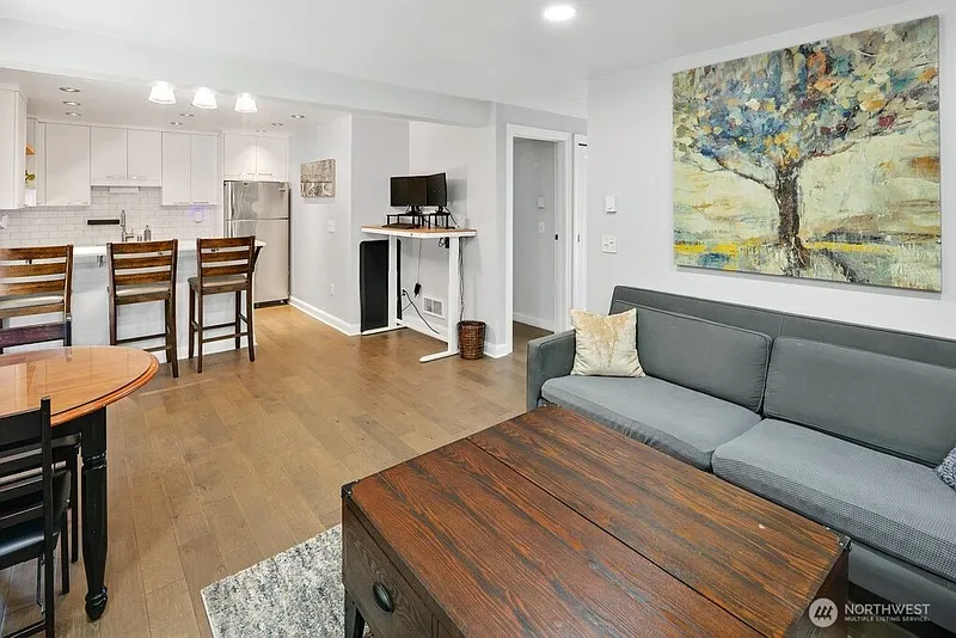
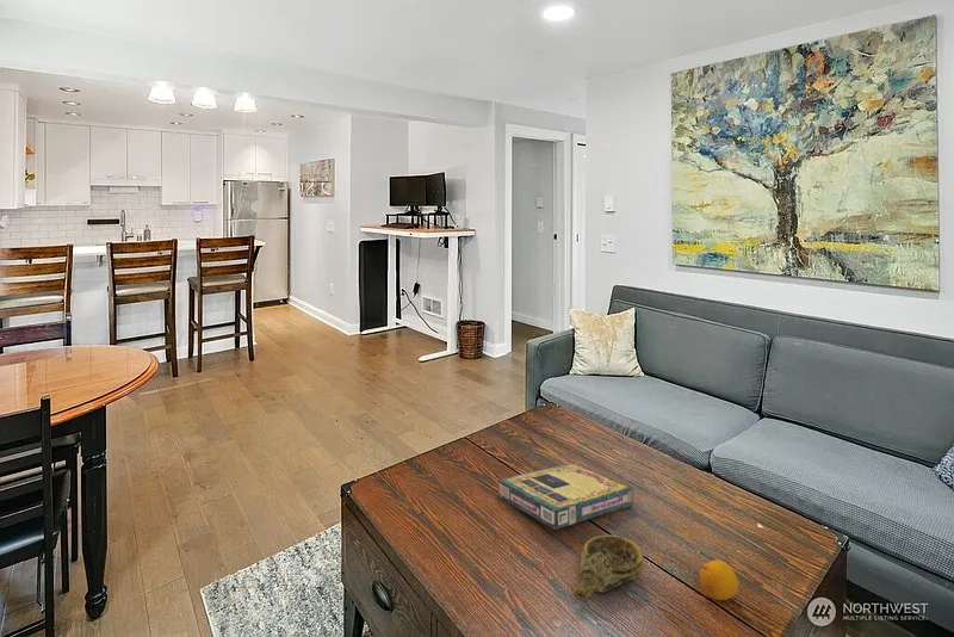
+ decorative bowl (603, 565)
+ fruit (718, 580)
+ video game box (564, 491)
